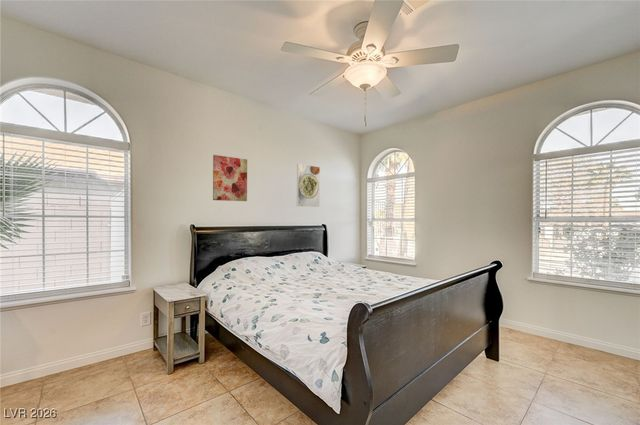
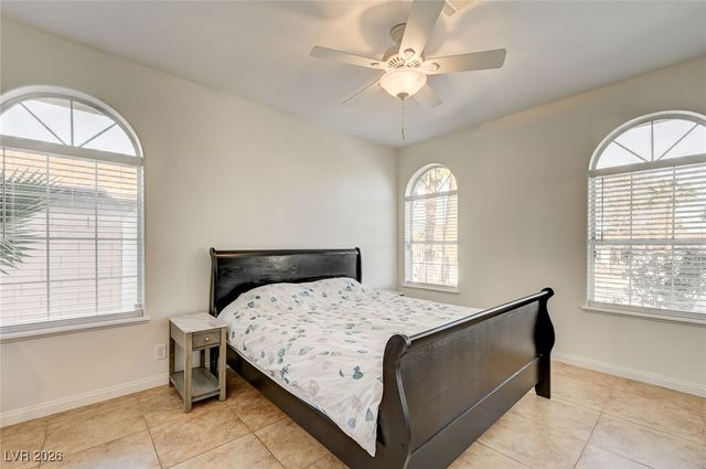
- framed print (308, 186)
- wall art (230, 179)
